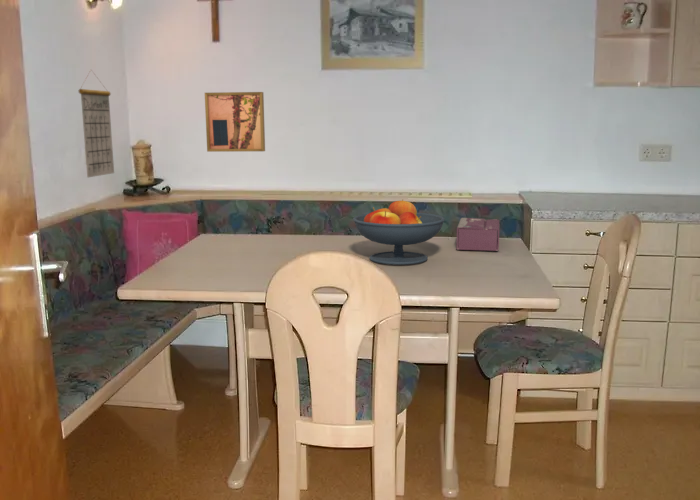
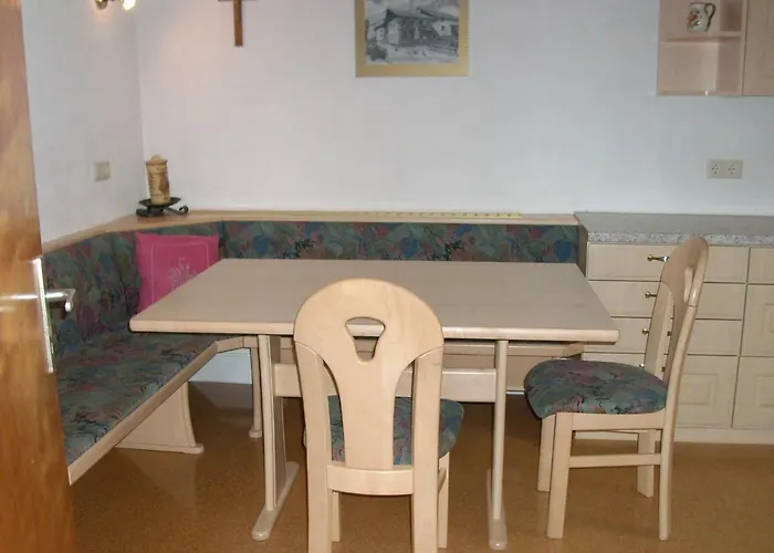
- fruit bowl (398, 231)
- tissue box (478, 233)
- calendar (97, 123)
- wall art (235, 122)
